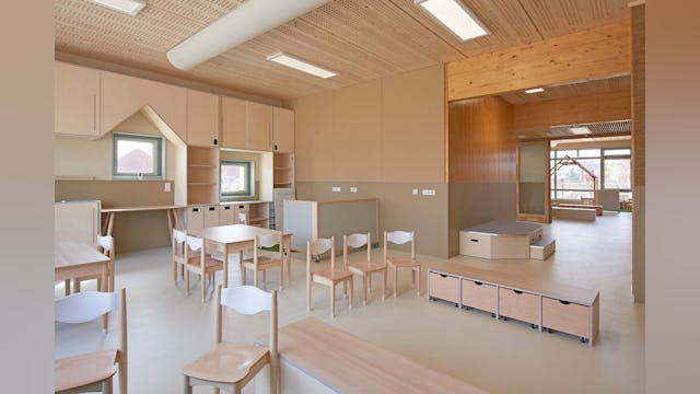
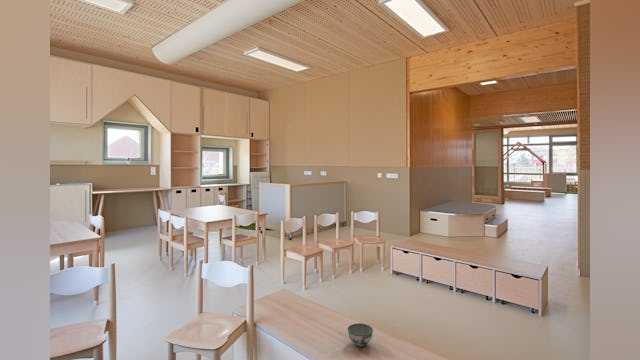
+ bowl (360, 336)
